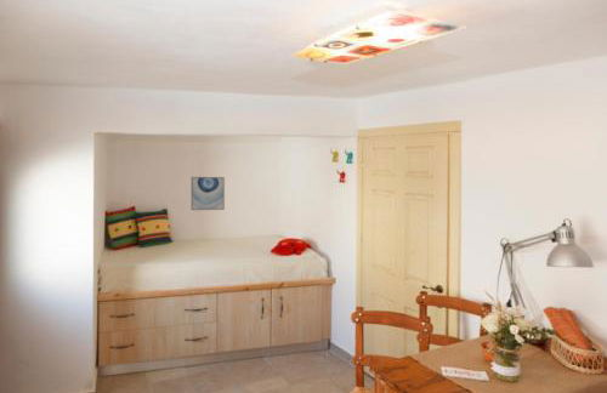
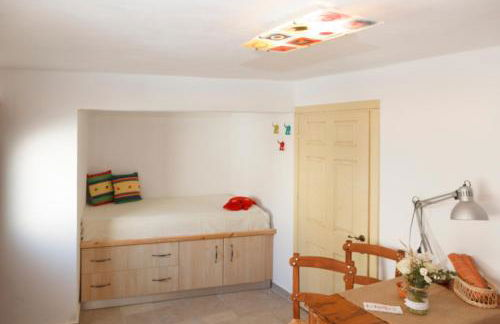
- wall art (208, 193)
